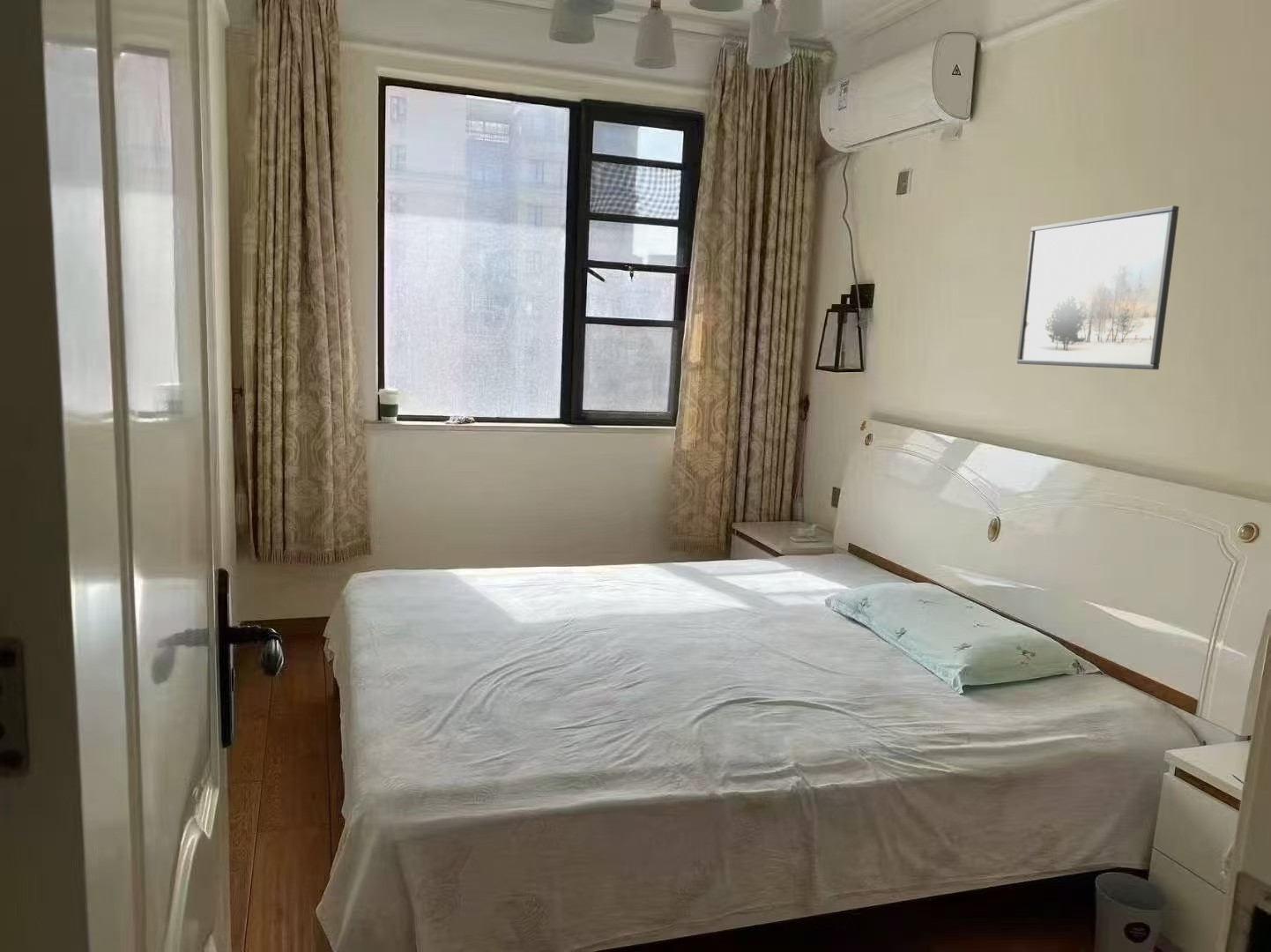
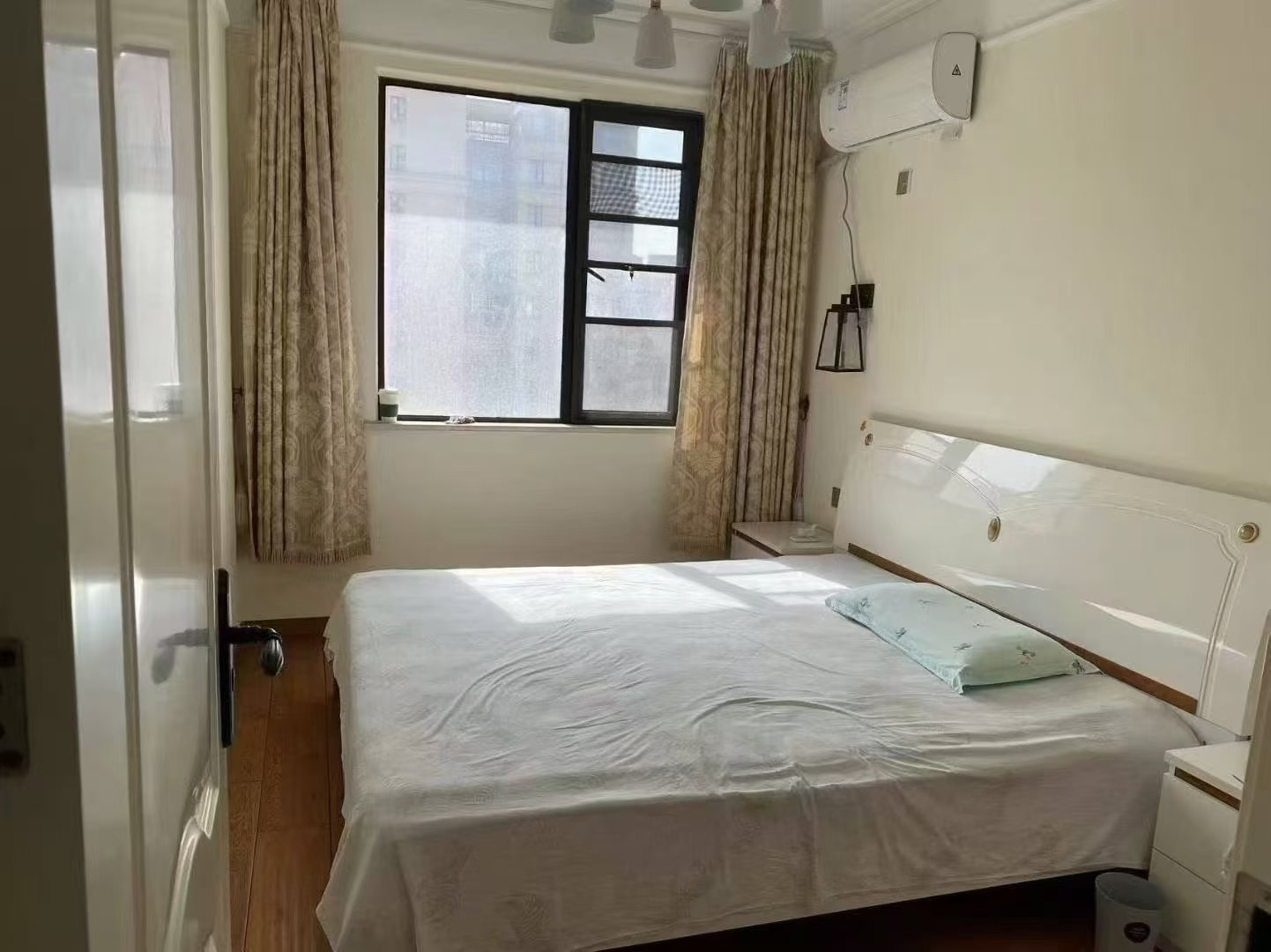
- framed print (1089, 293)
